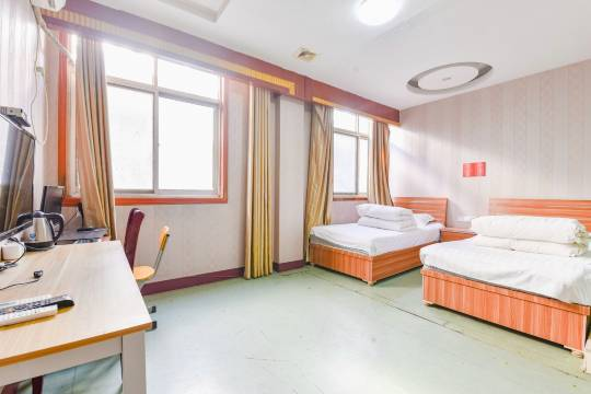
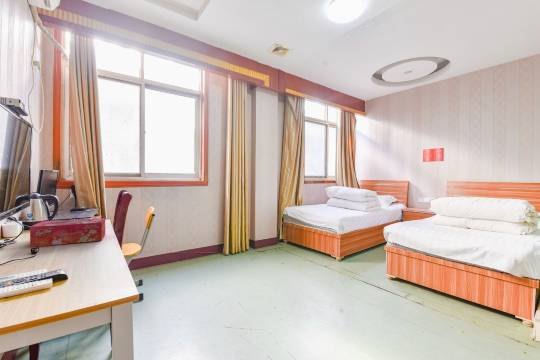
+ tissue box (71, 231)
